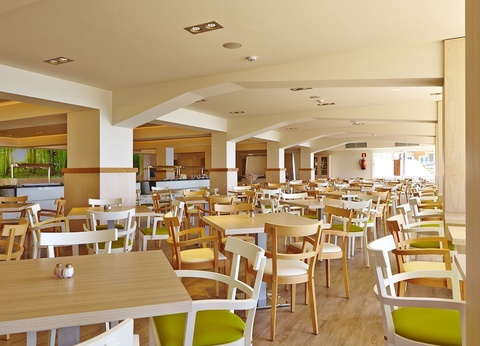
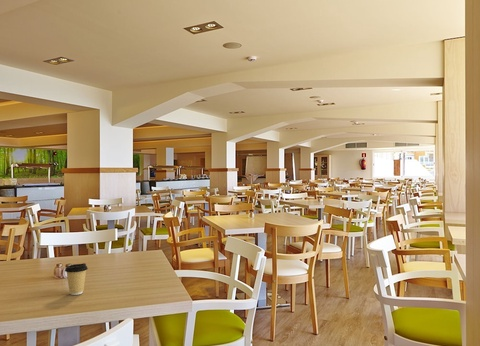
+ coffee cup (76, 278)
